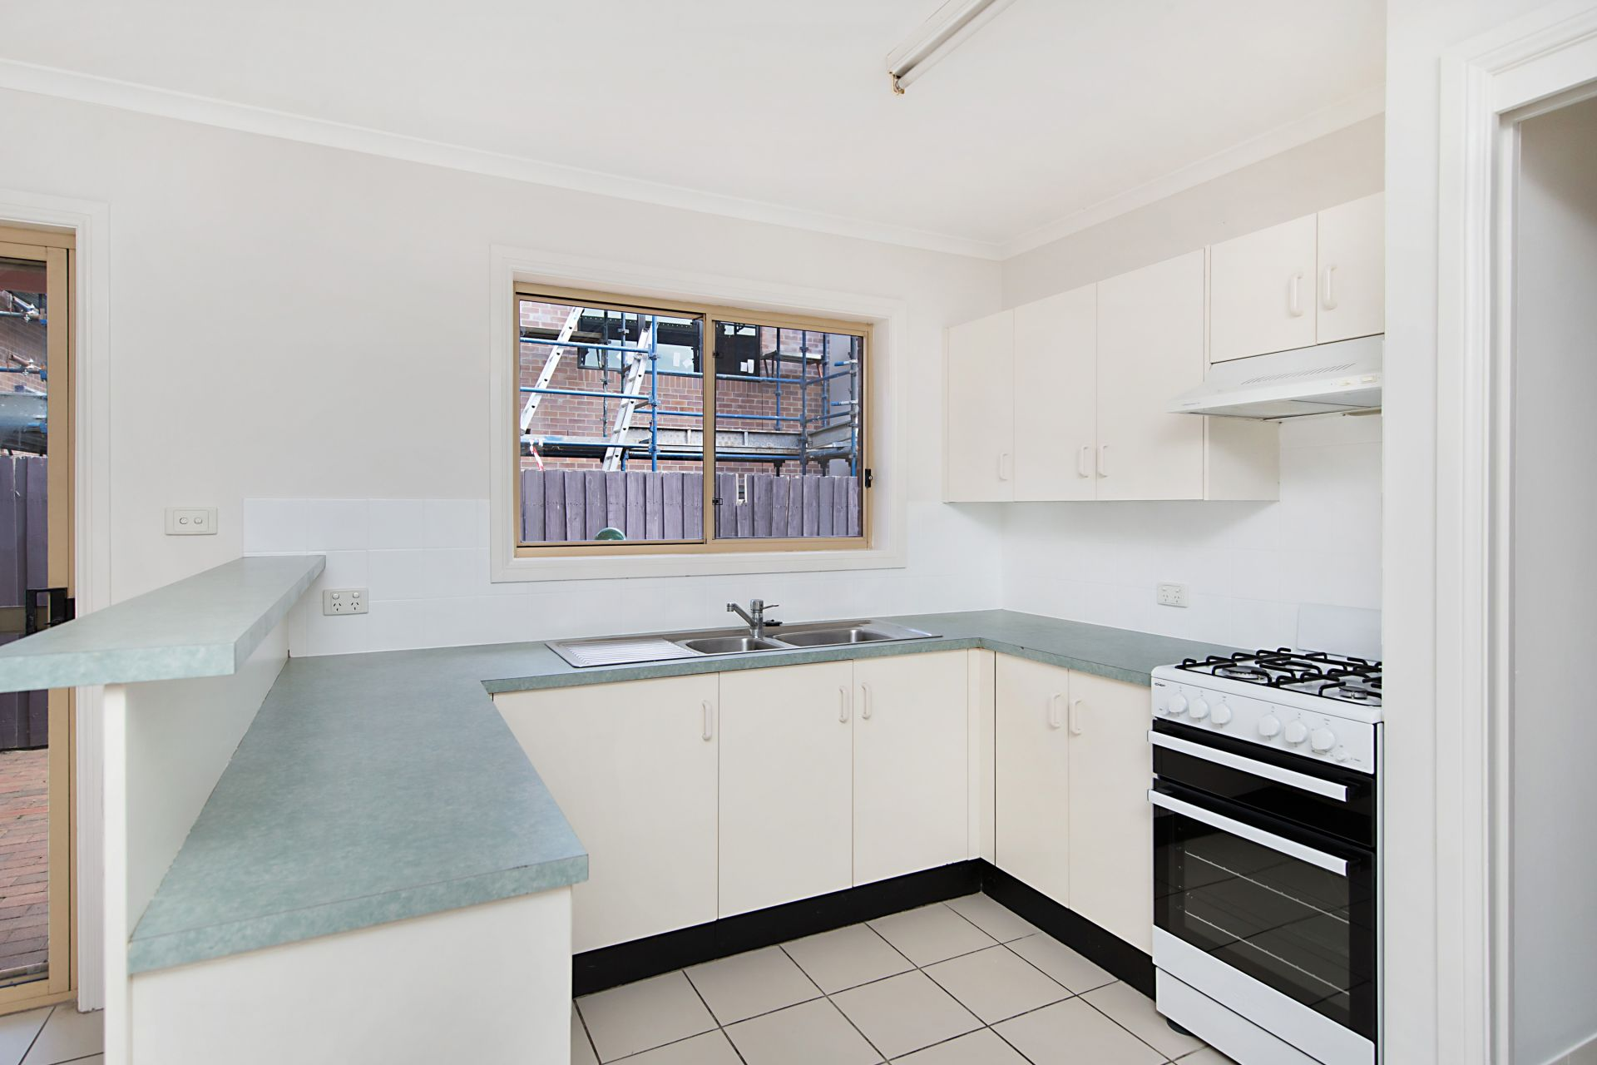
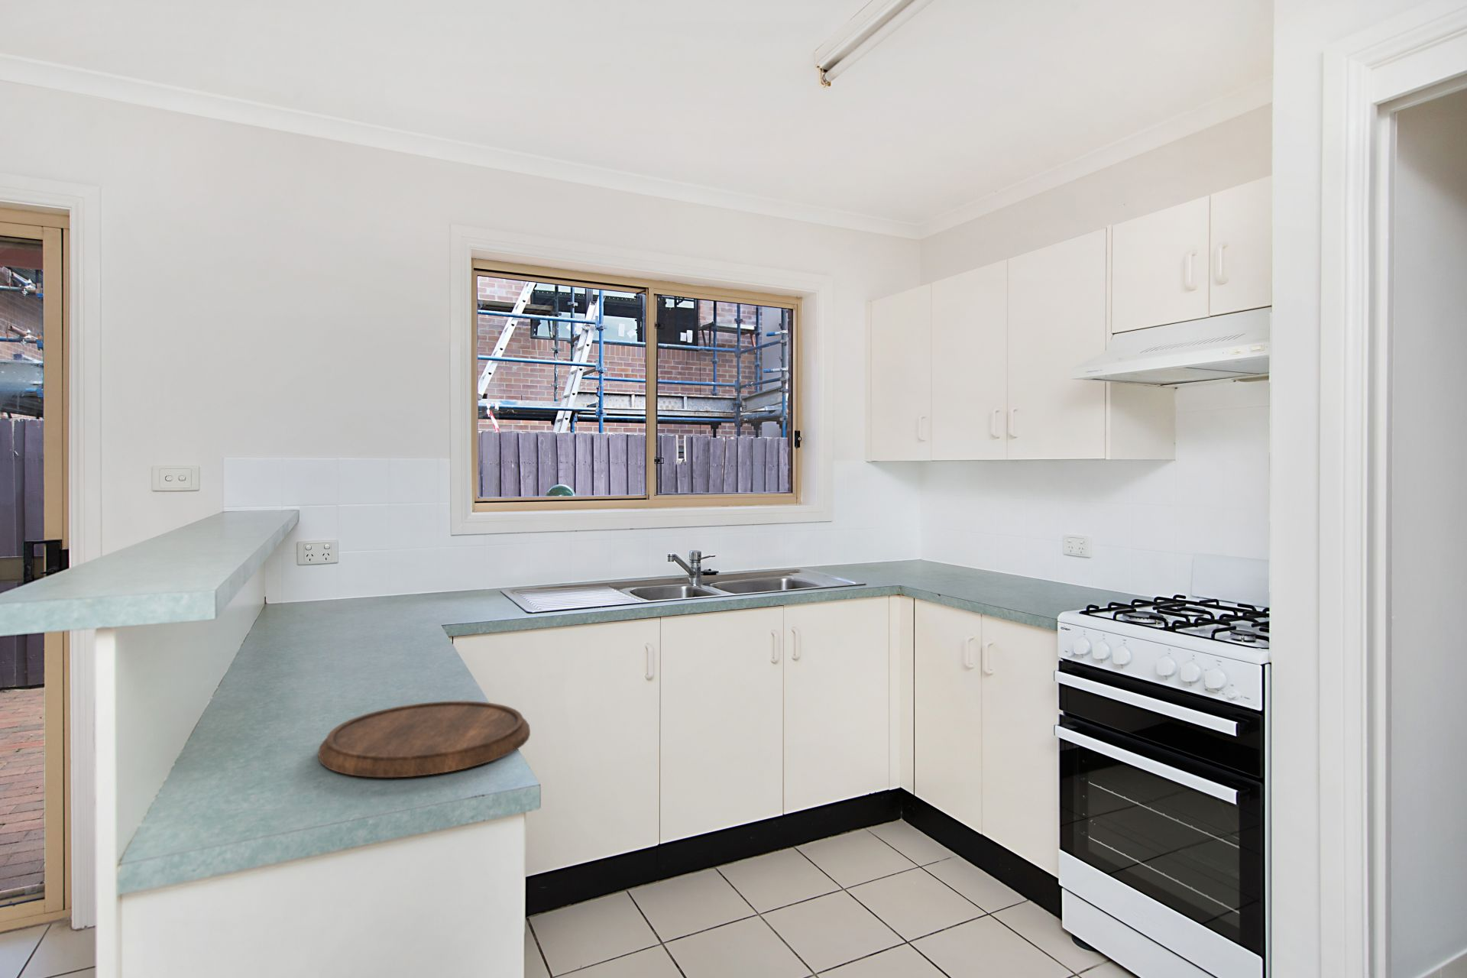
+ cutting board (429, 734)
